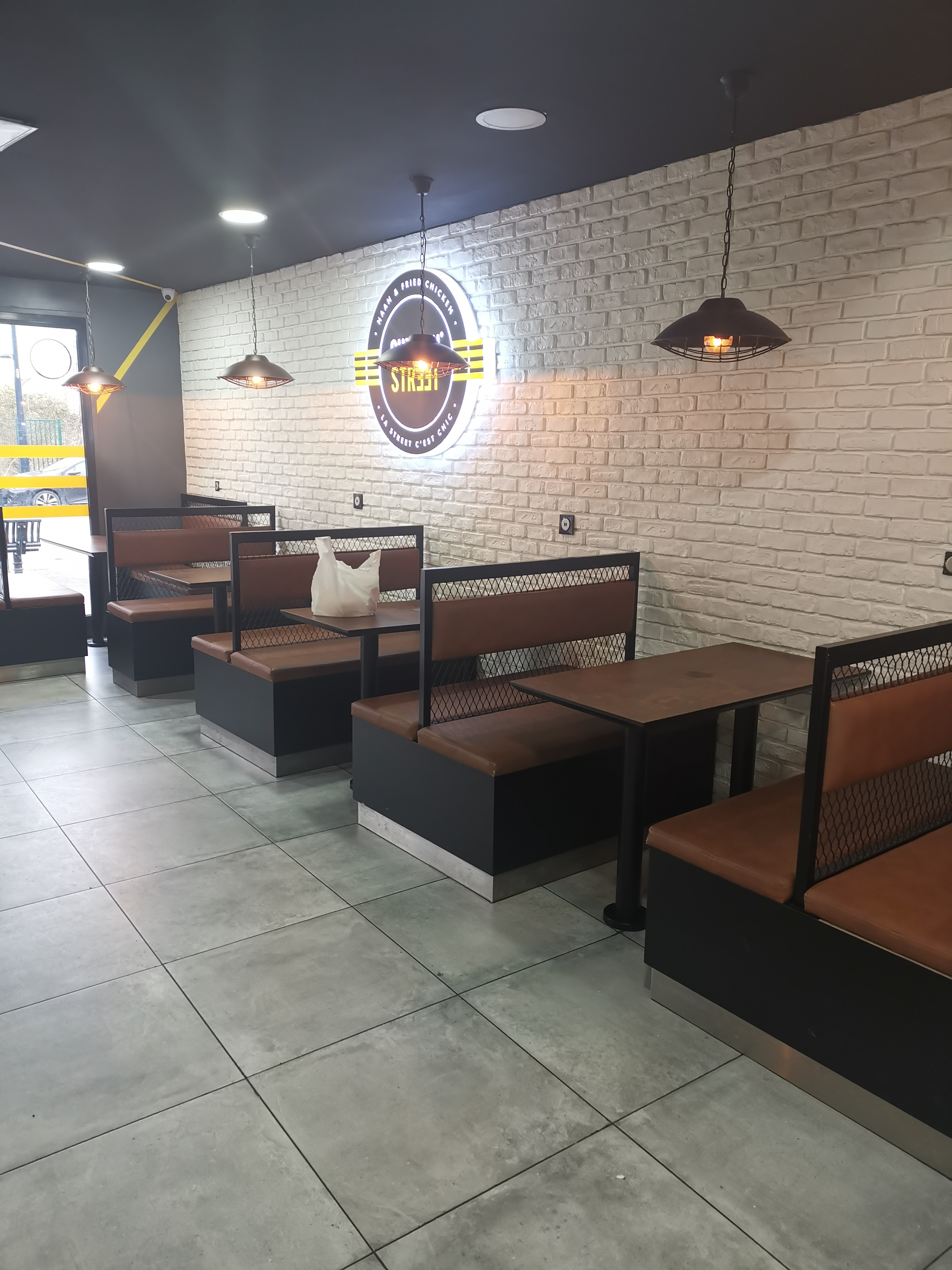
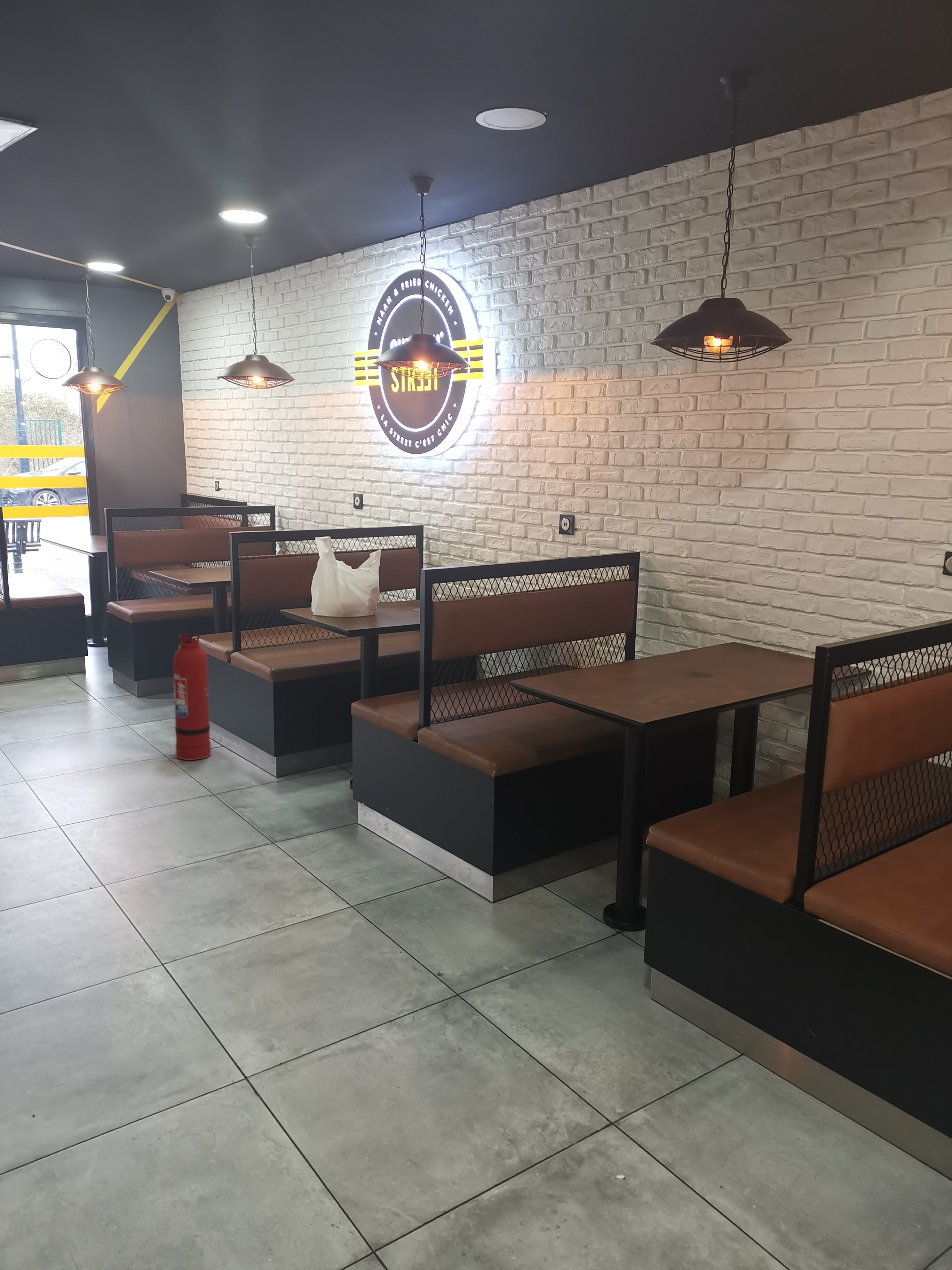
+ fire extinguisher (189, 695)
